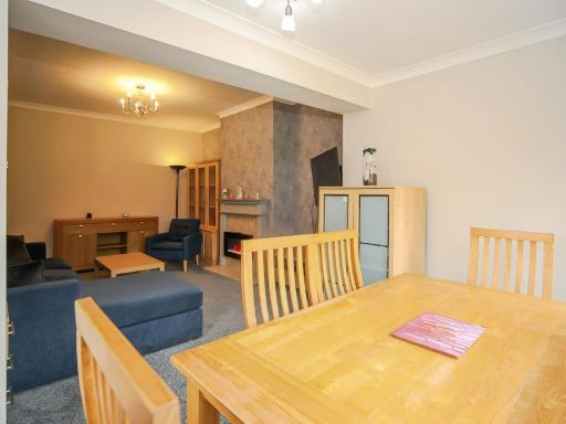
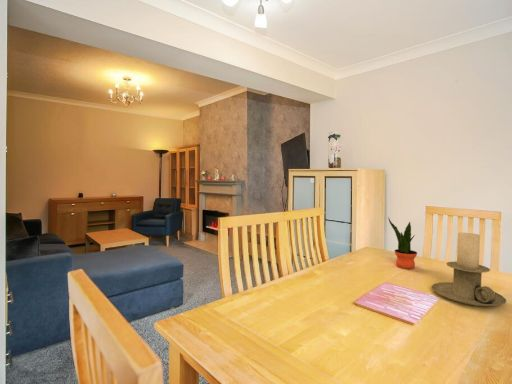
+ potted plant (401, 241)
+ candle holder (467, 265)
